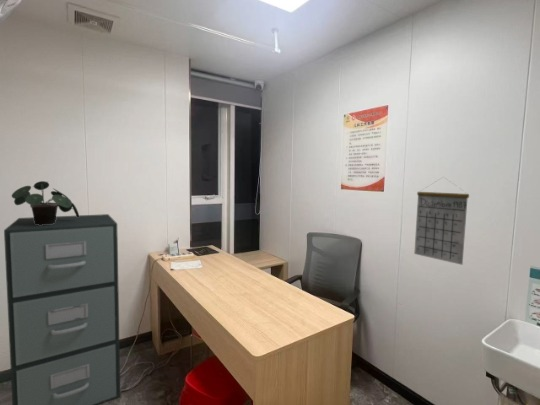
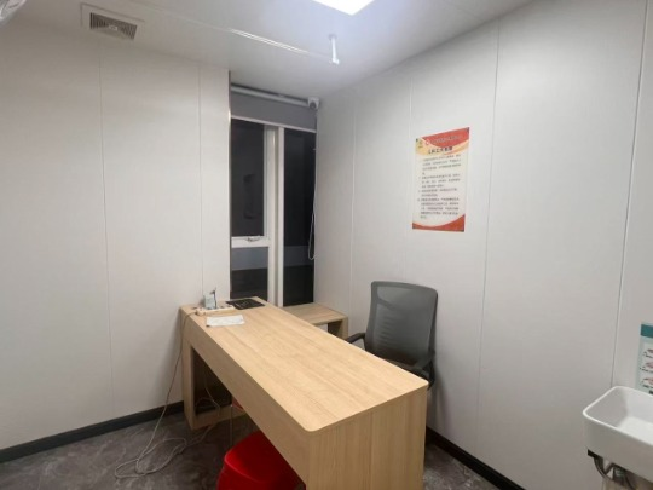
- potted plant (46, 202)
- filing cabinet (69, 307)
- calendar (439, 218)
